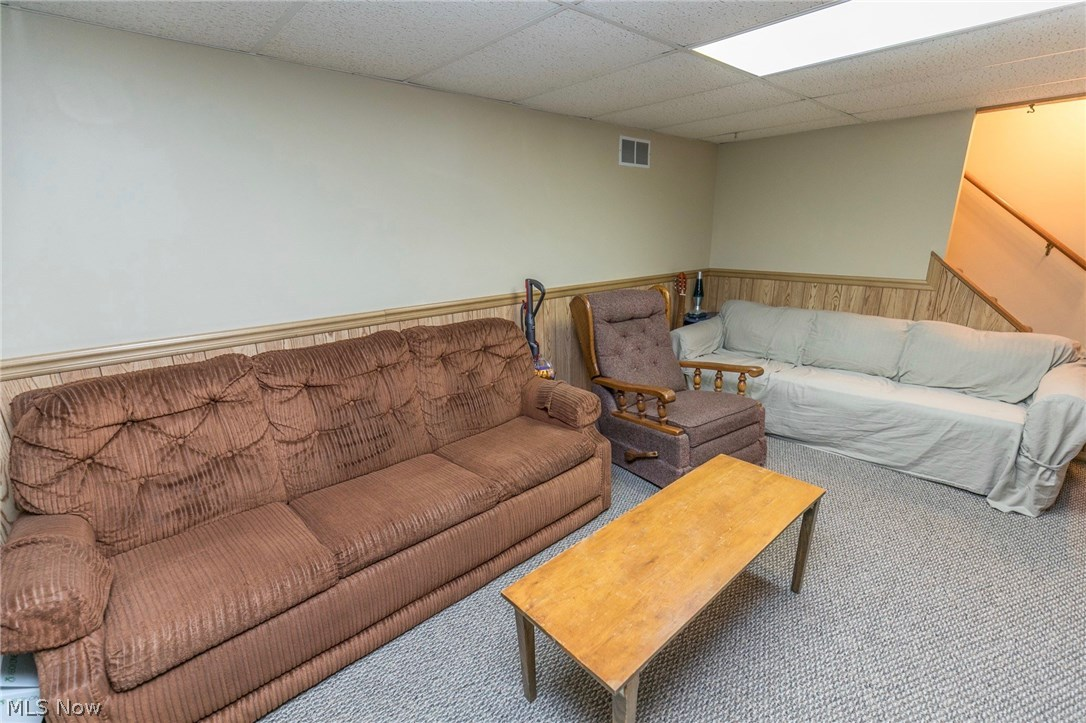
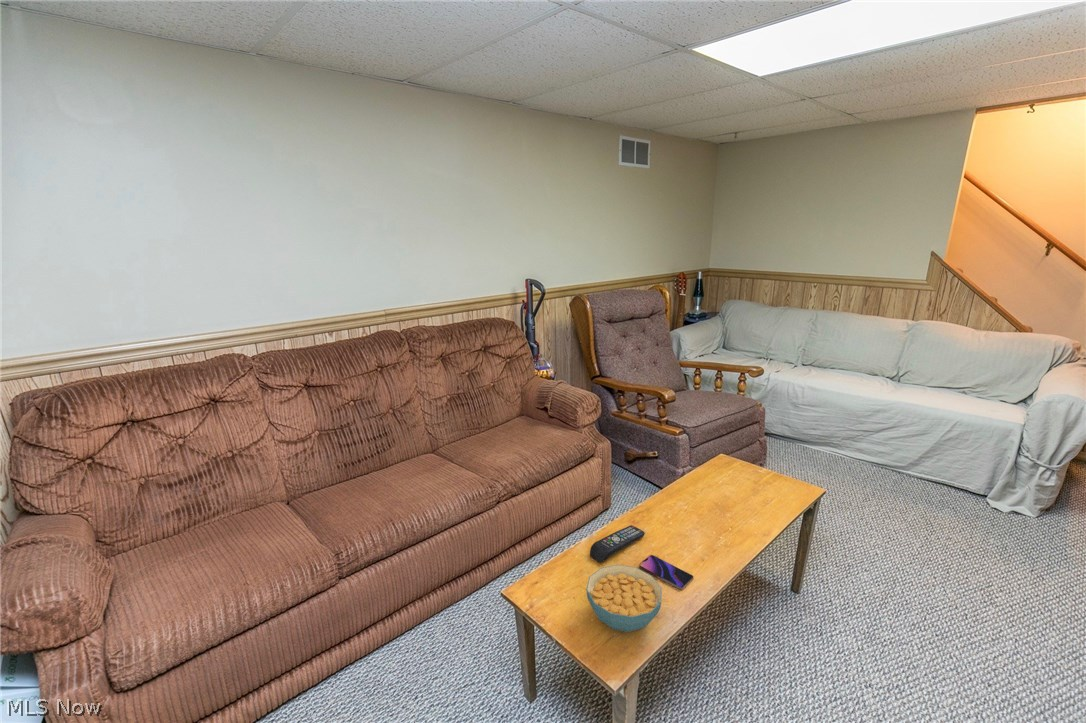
+ remote control (617, 541)
+ cereal bowl (623, 604)
+ smartphone (665, 571)
